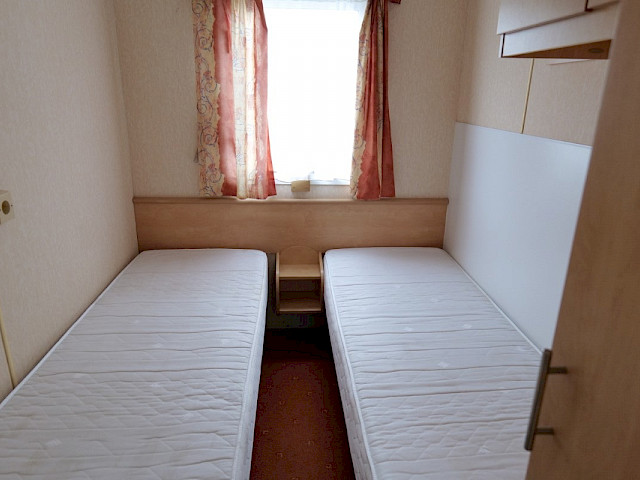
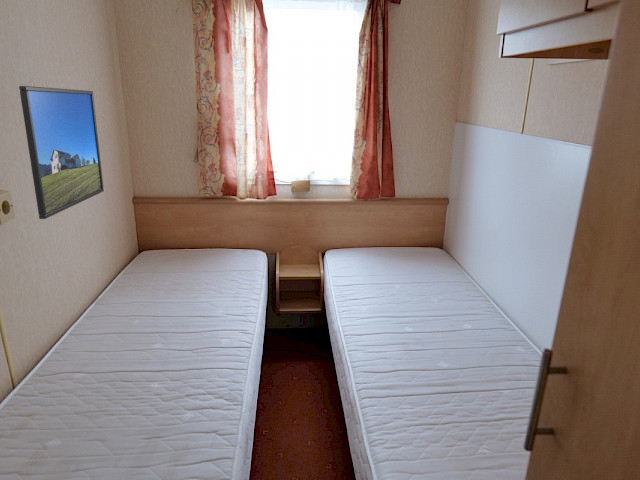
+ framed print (69, 148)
